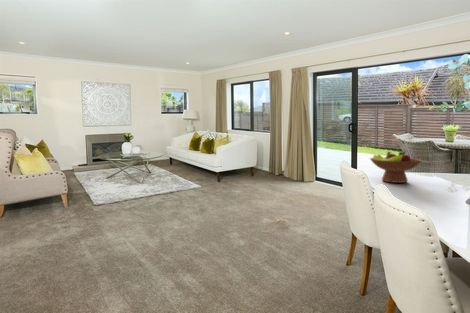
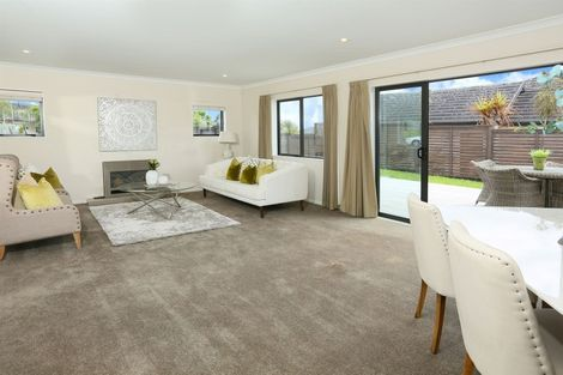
- fruit bowl (395, 166)
